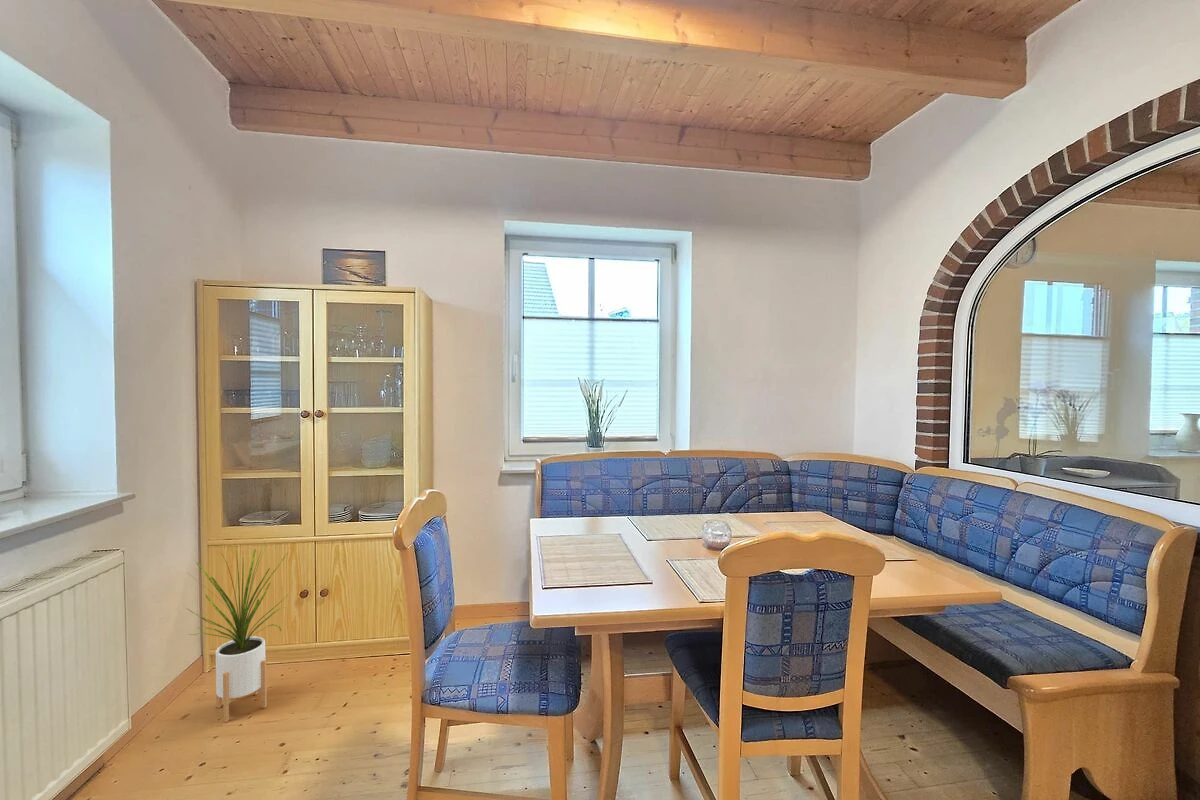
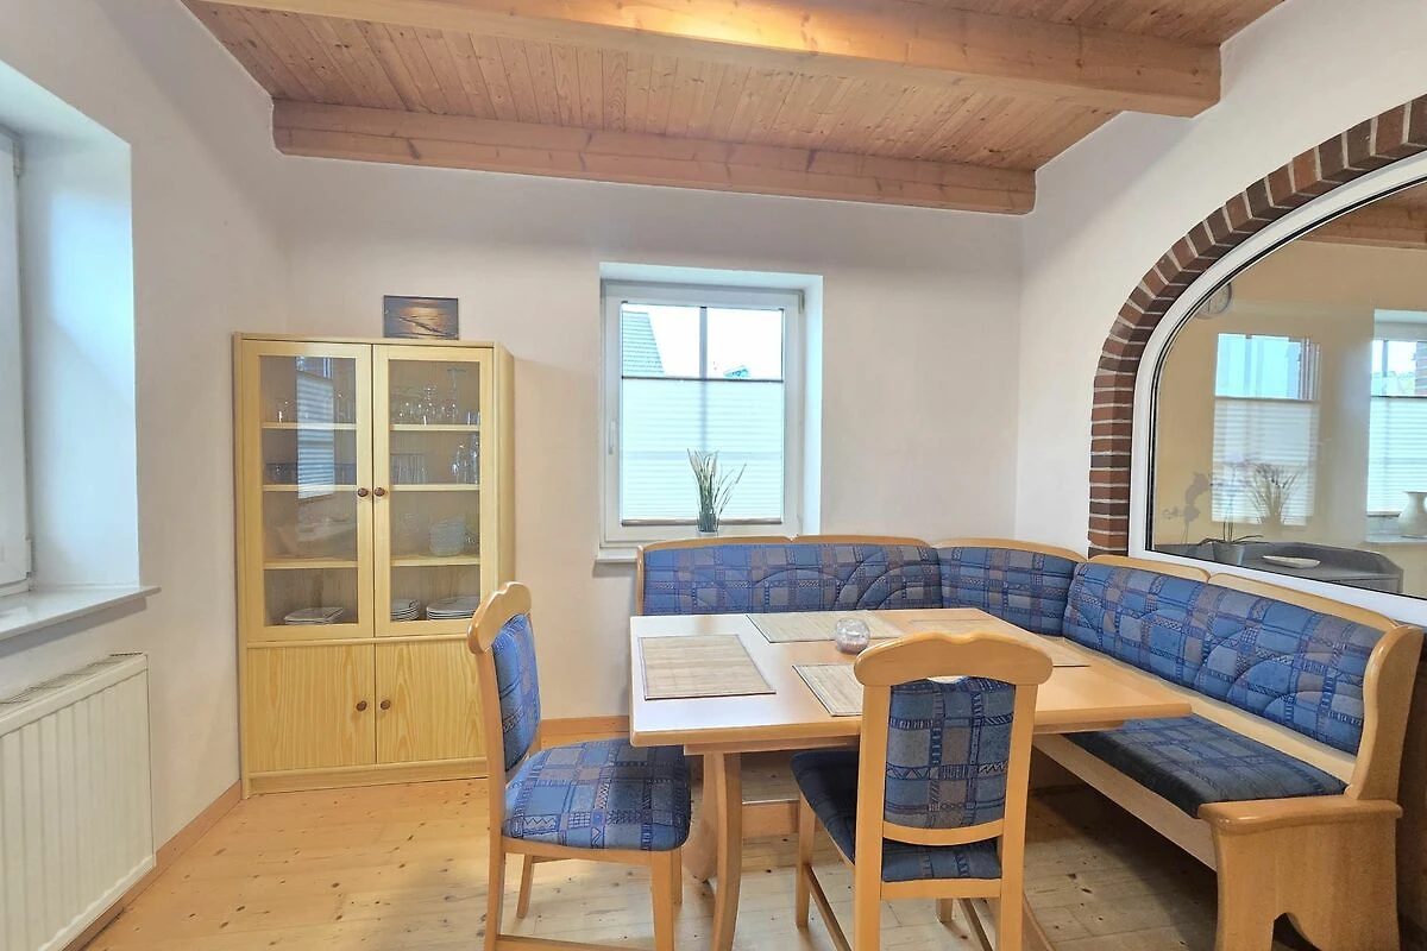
- house plant (239, 626)
